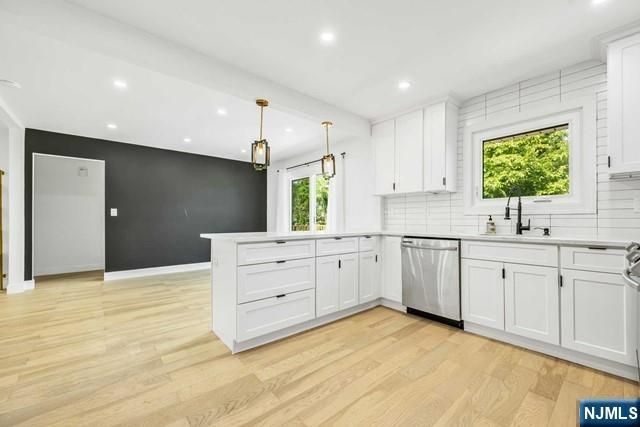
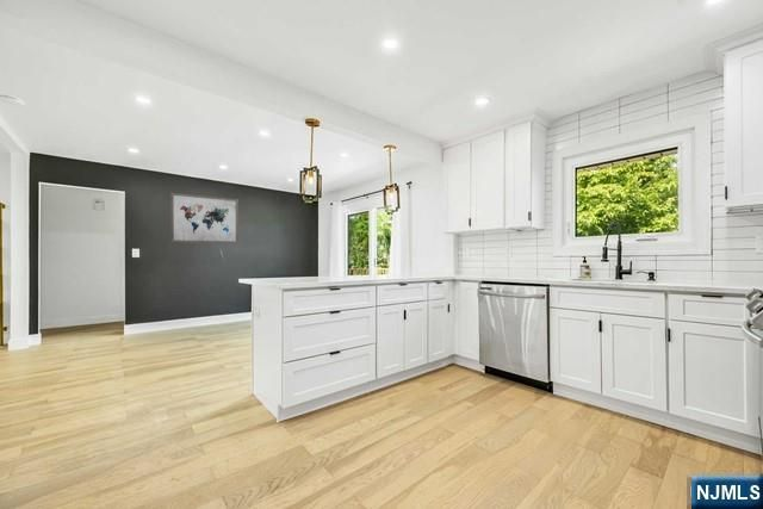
+ wall art (206, 219)
